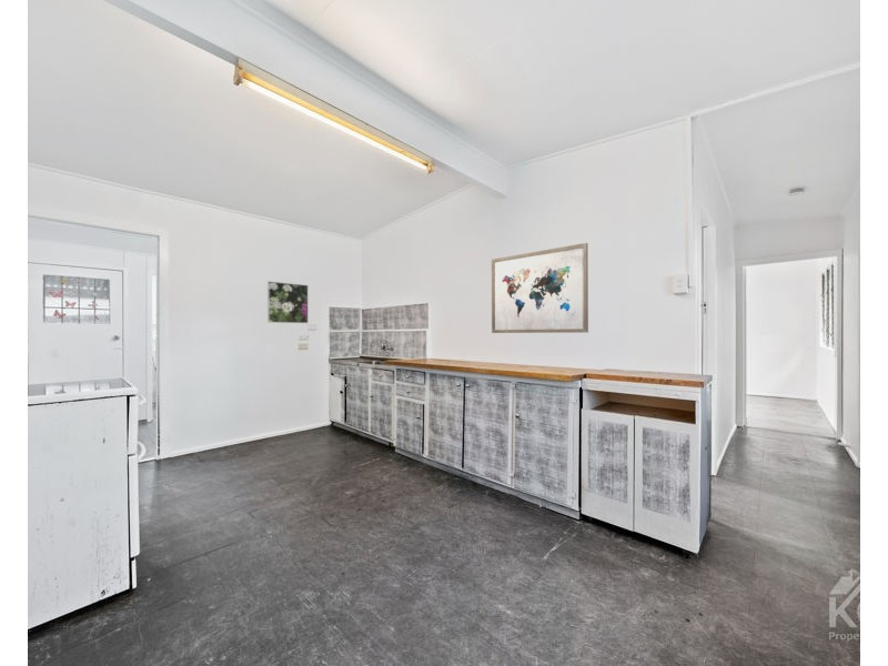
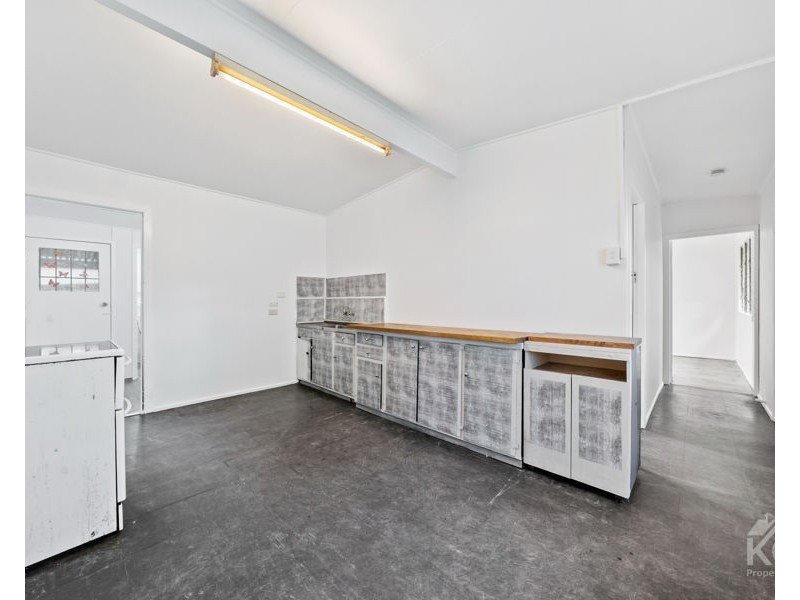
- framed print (289, 303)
- wall art (535, 292)
